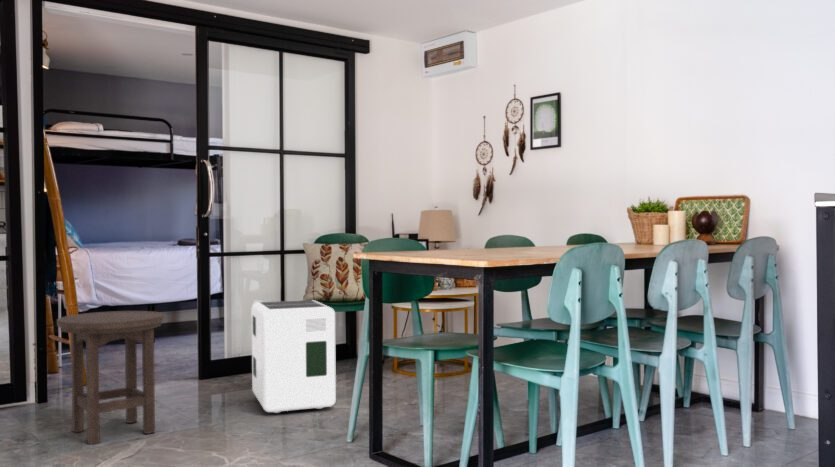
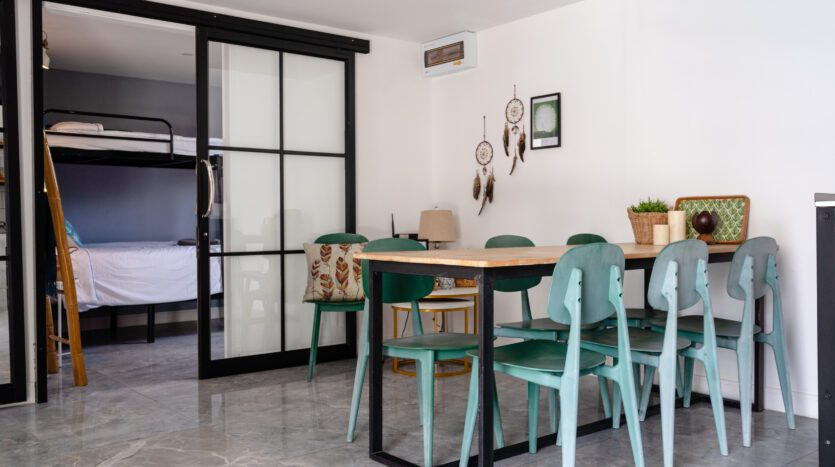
- stool (125, 374)
- air purifier (293, 354)
